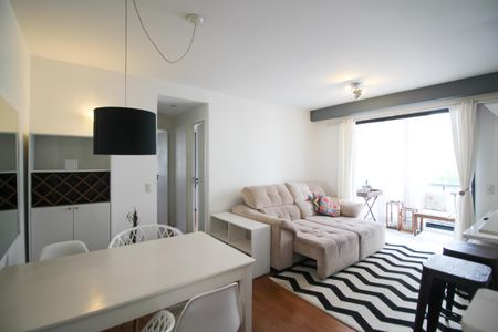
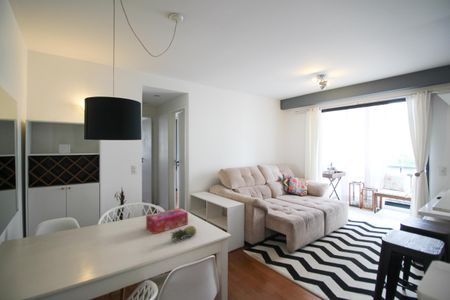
+ tissue box (167, 220)
+ fruit (182, 233)
